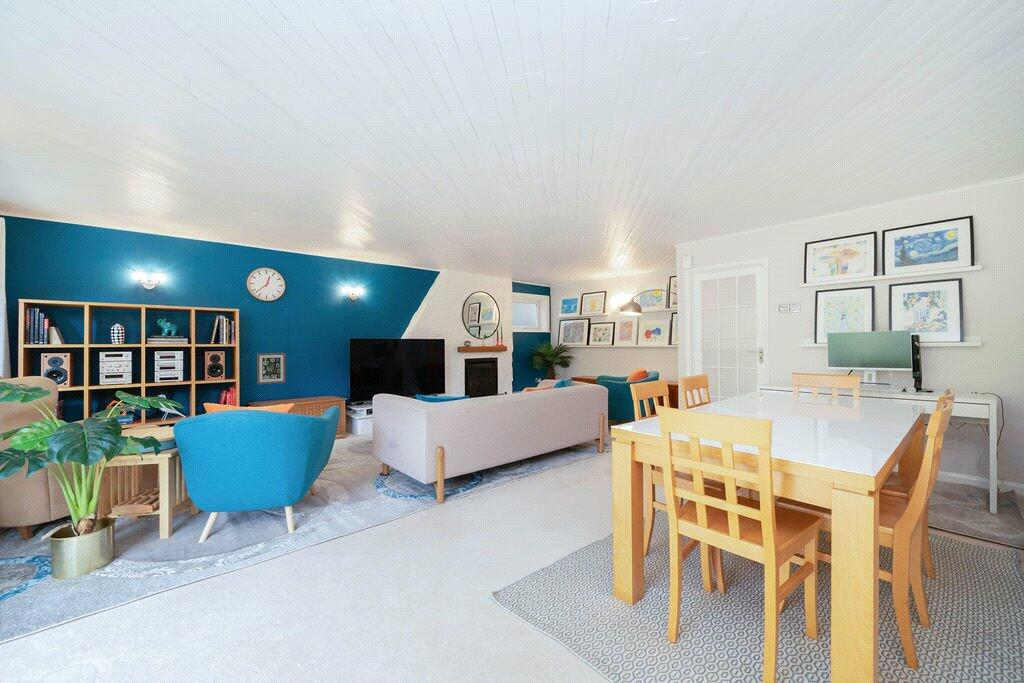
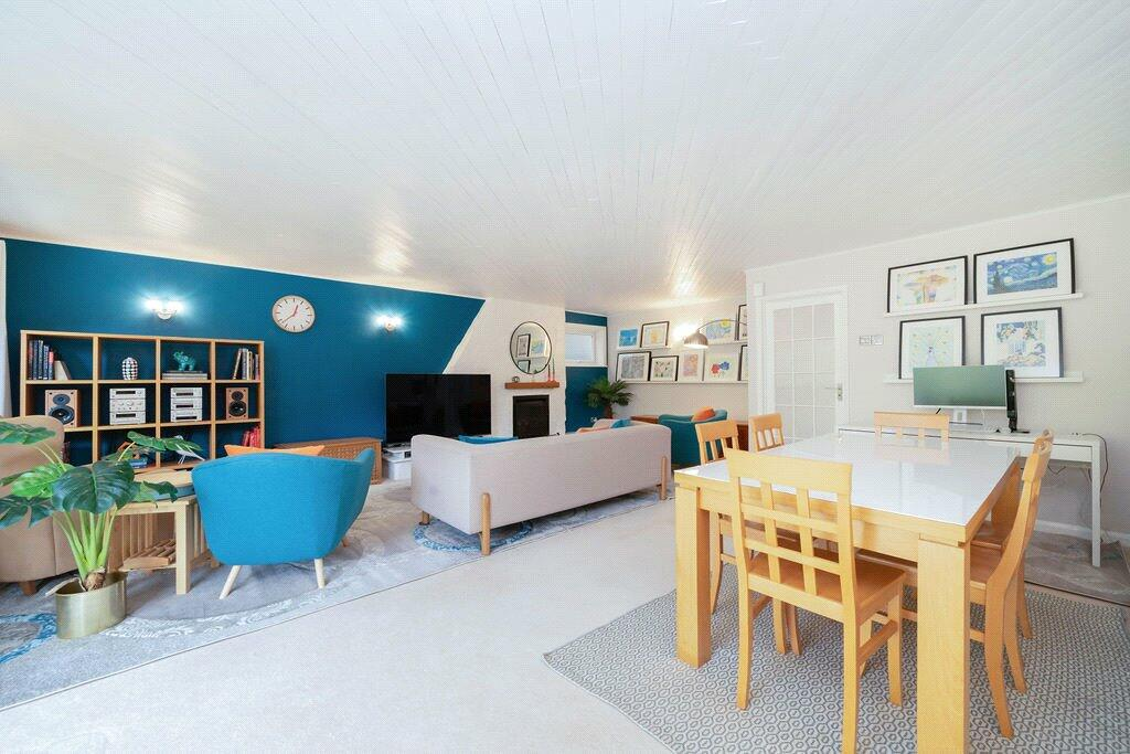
- wall art (271, 368)
